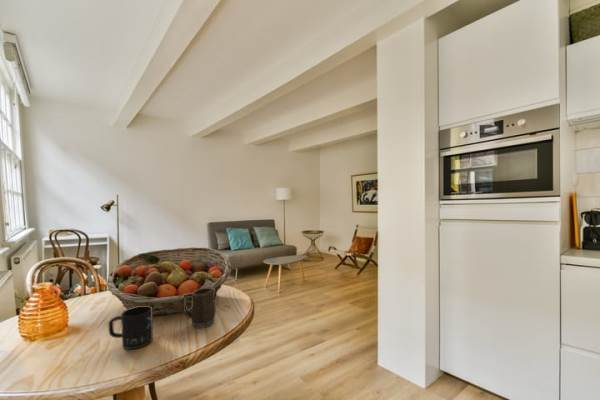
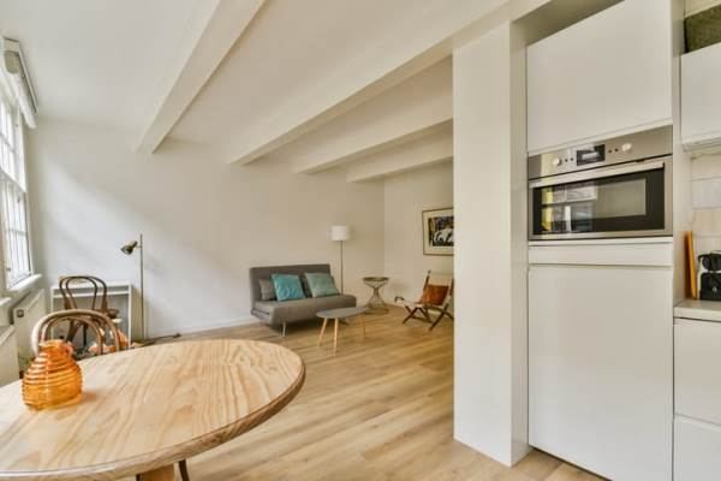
- mug (199, 307)
- fruit basket (173, 278)
- mug (130, 327)
